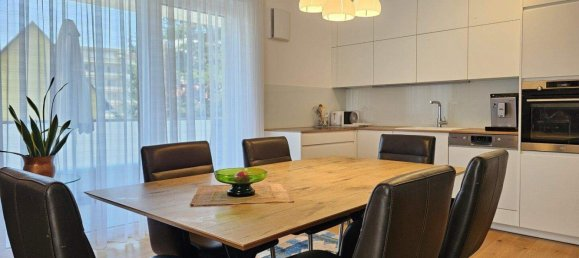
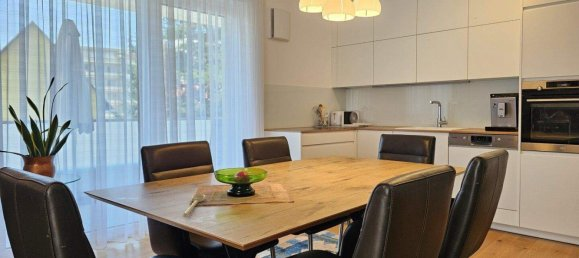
+ spoon (193, 204)
